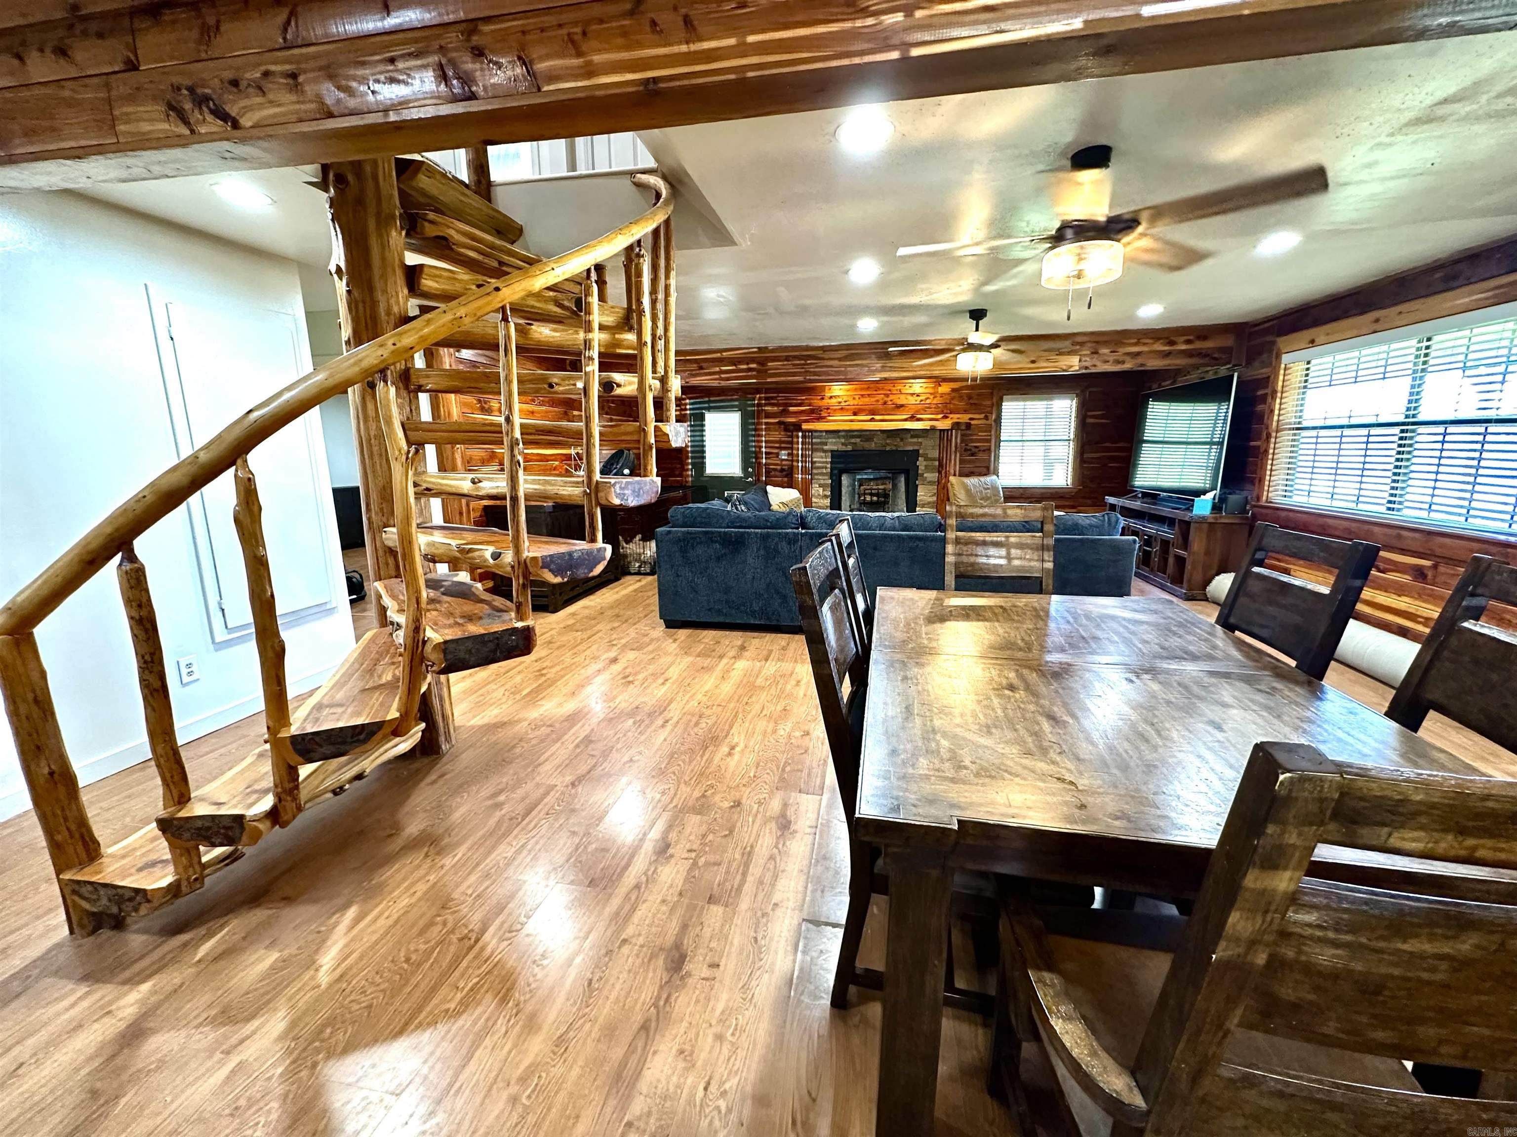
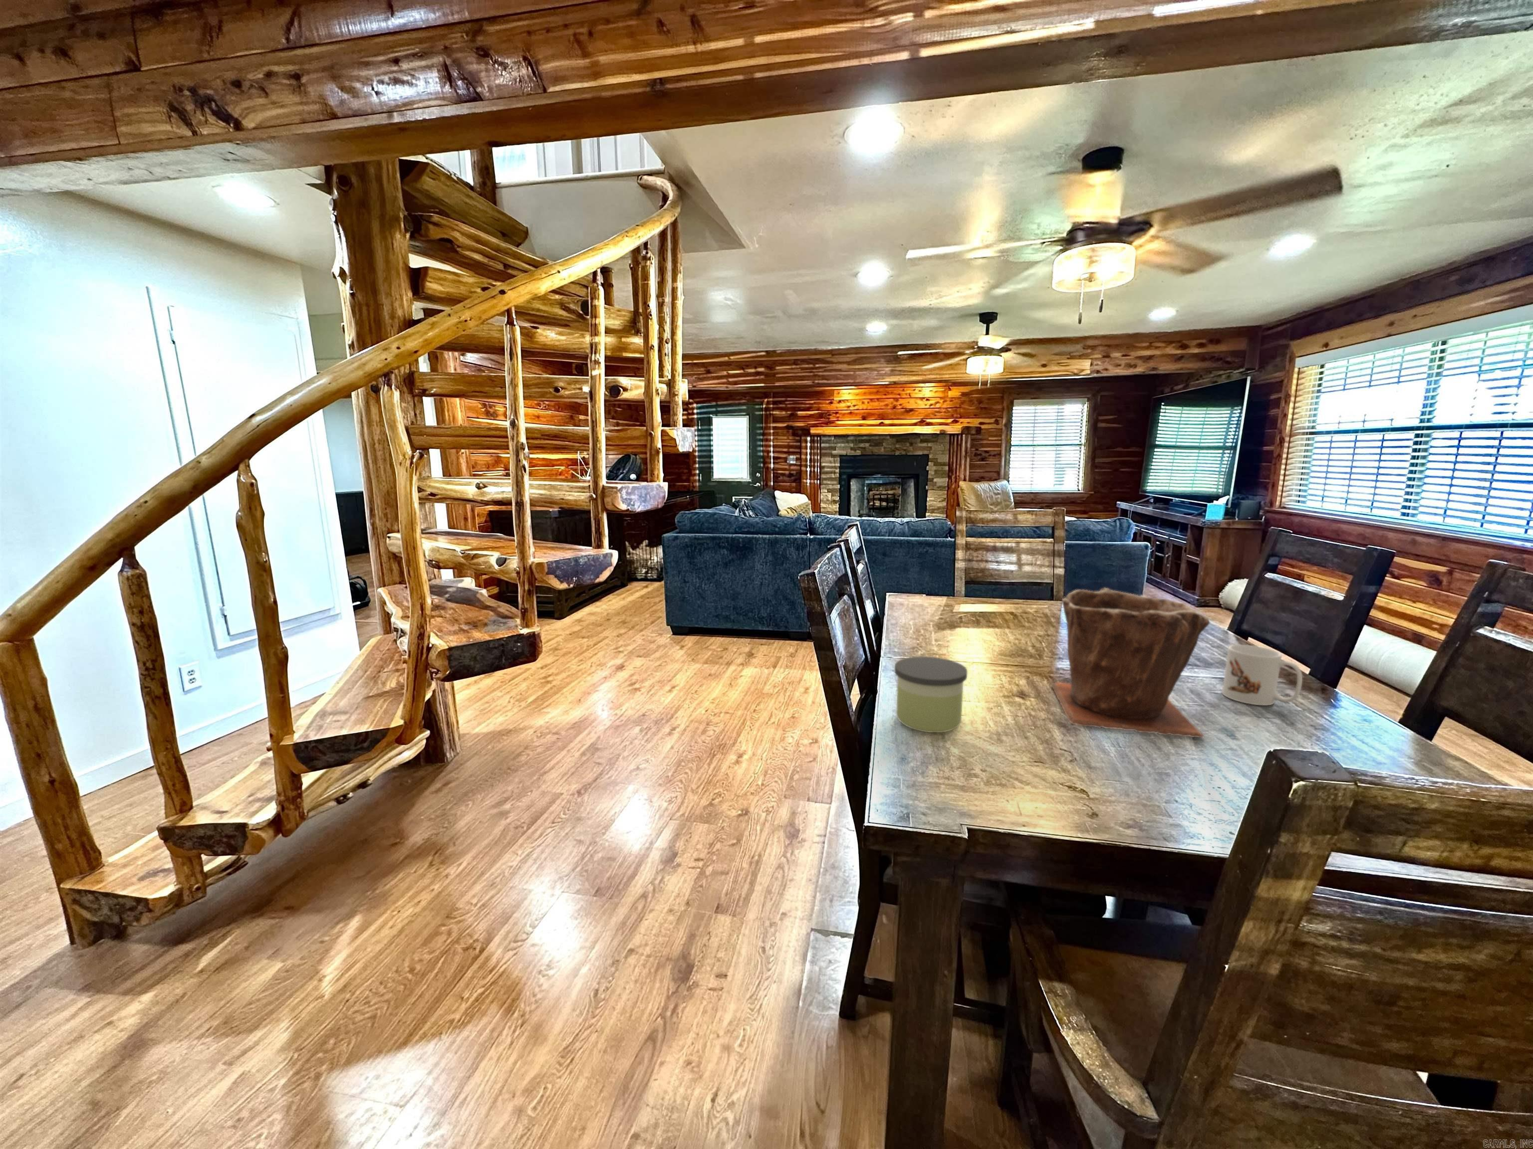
+ mug (1263, 676)
+ plant pot (1126, 654)
+ candle (929, 694)
